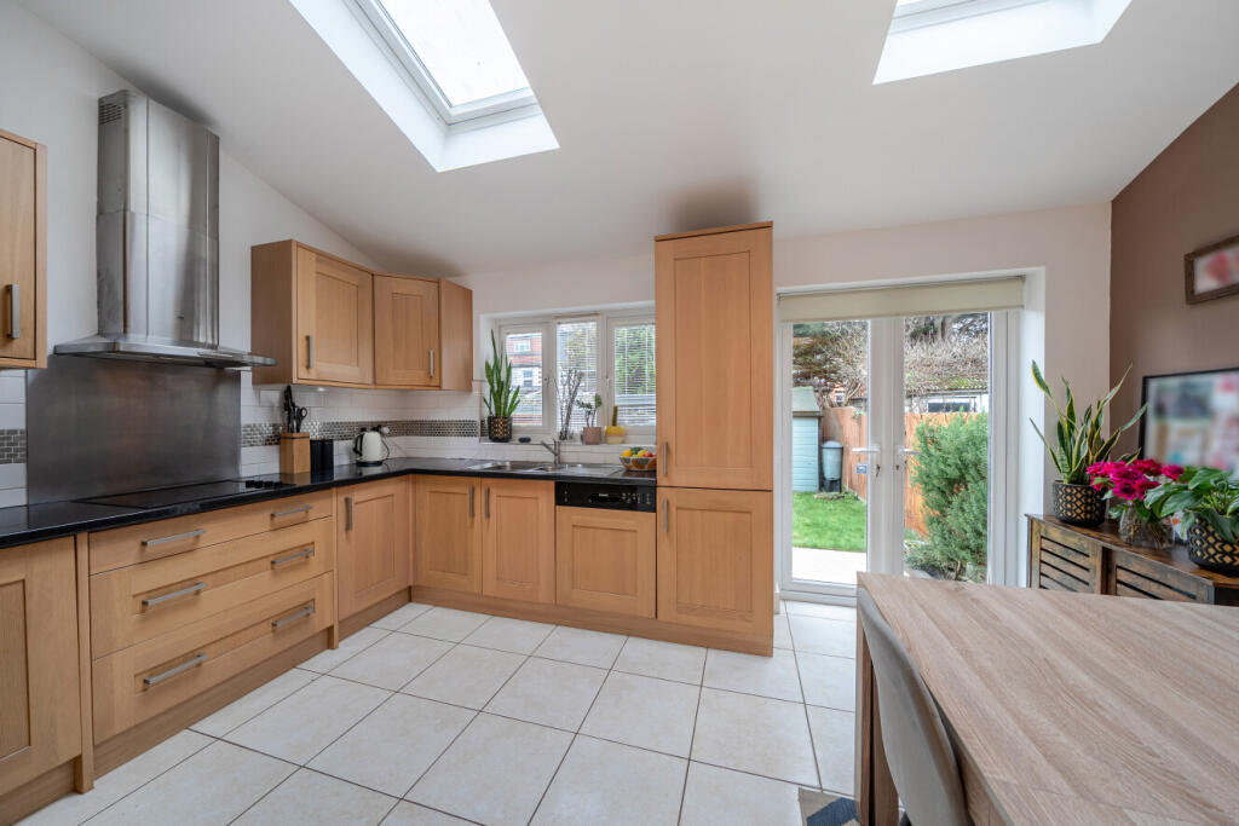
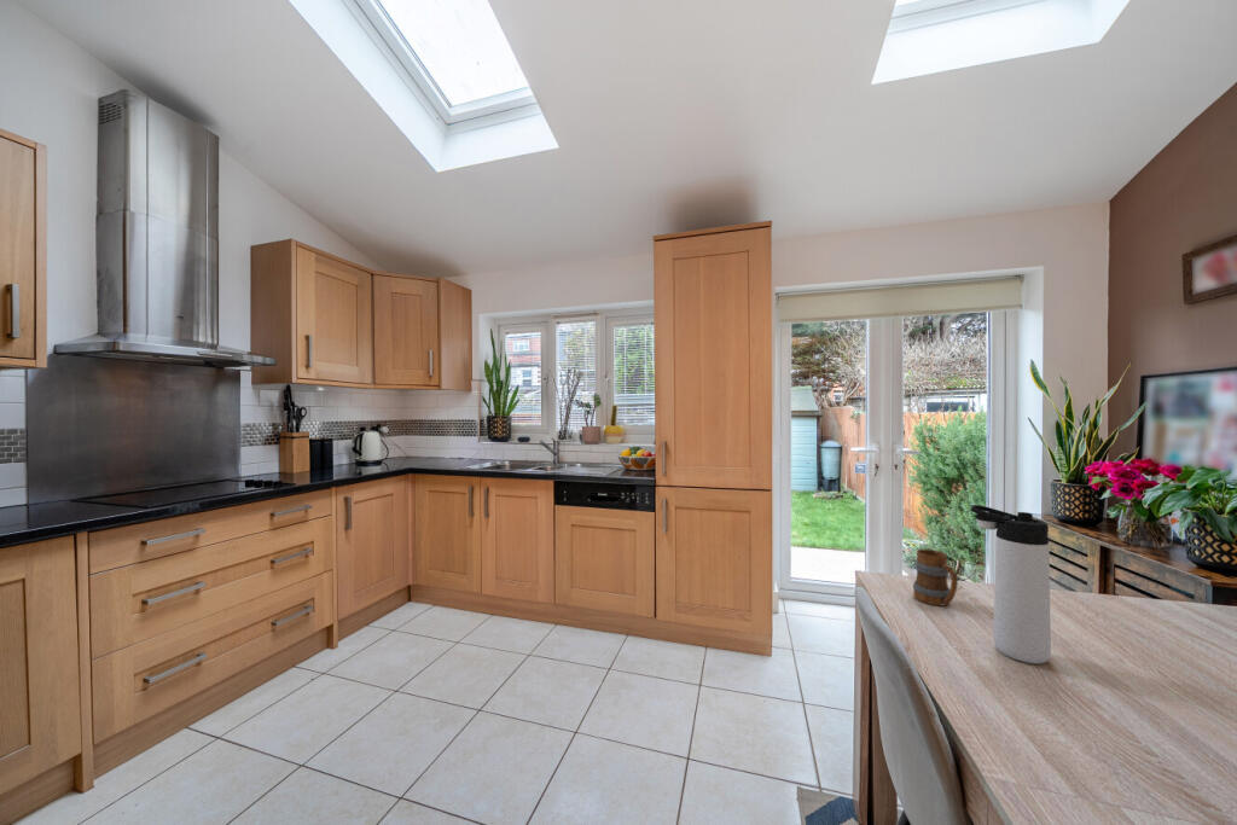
+ thermos bottle (1007, 580)
+ mug (936, 577)
